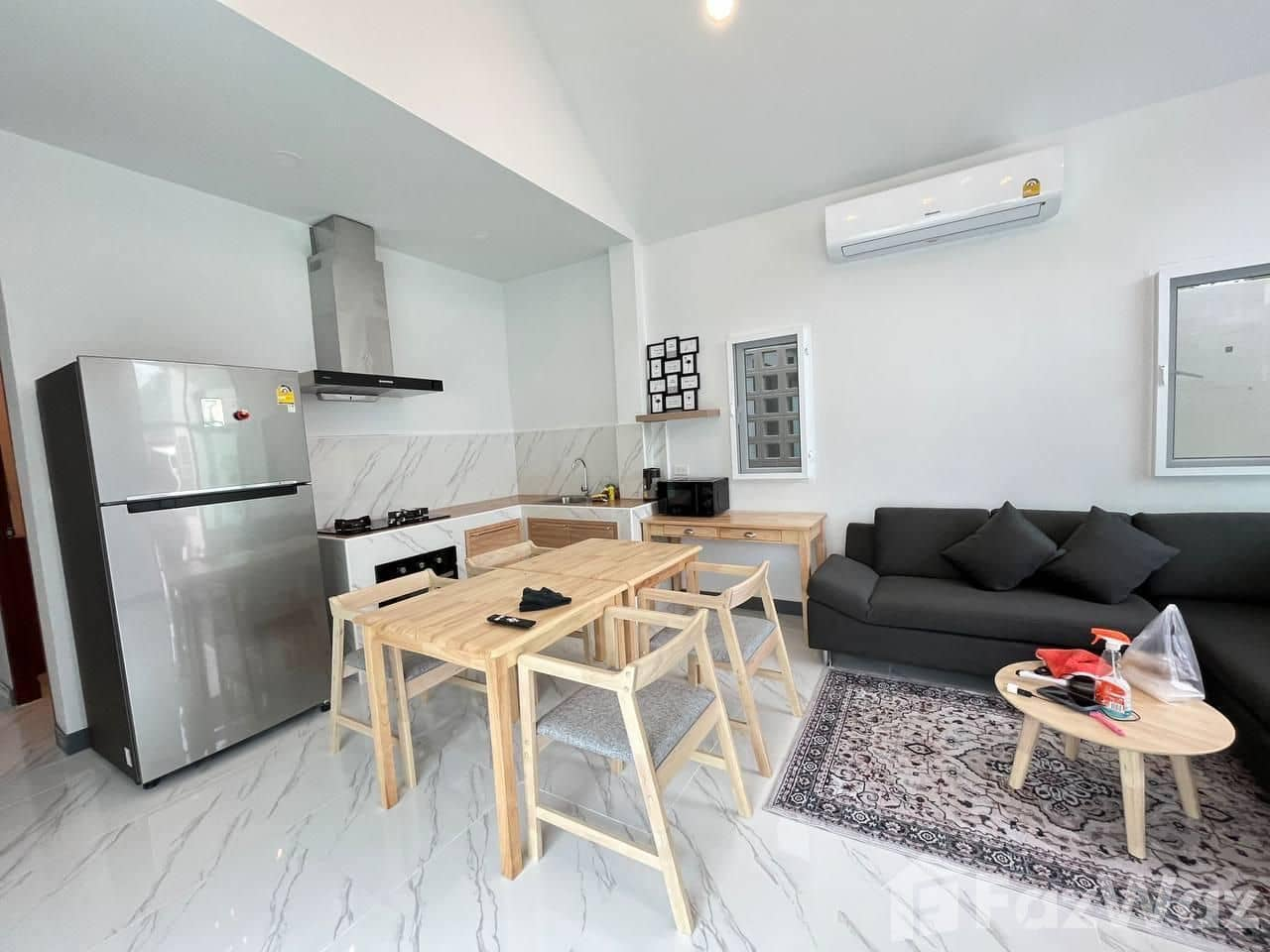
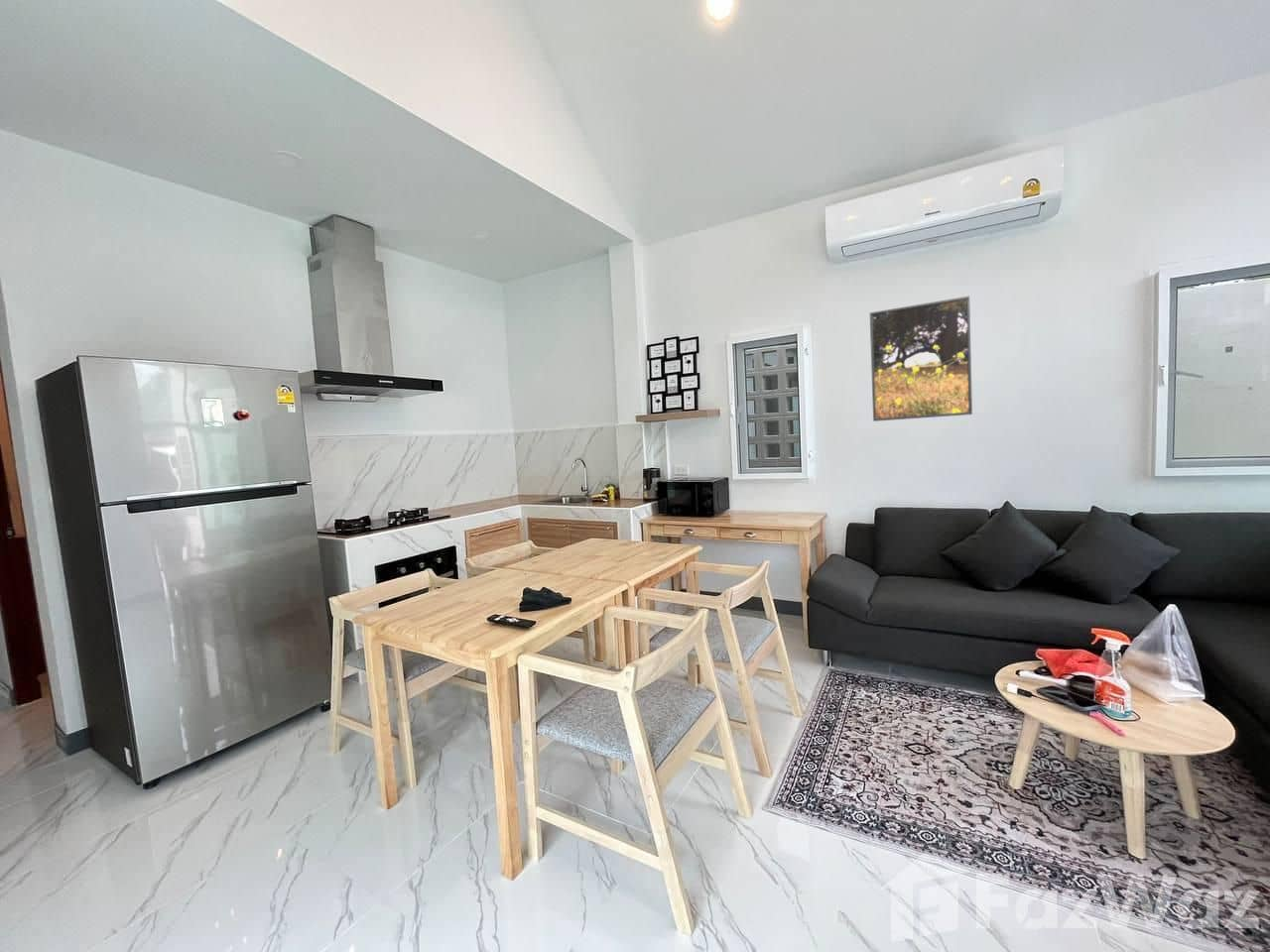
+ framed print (919, 361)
